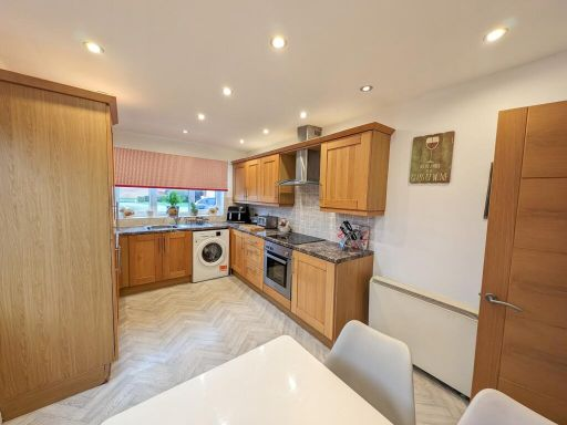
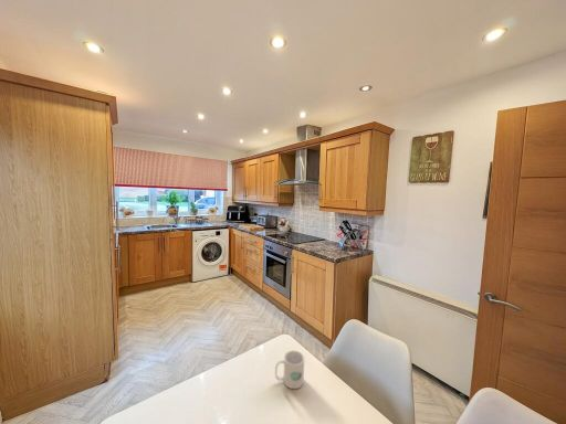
+ mug (289, 369)
